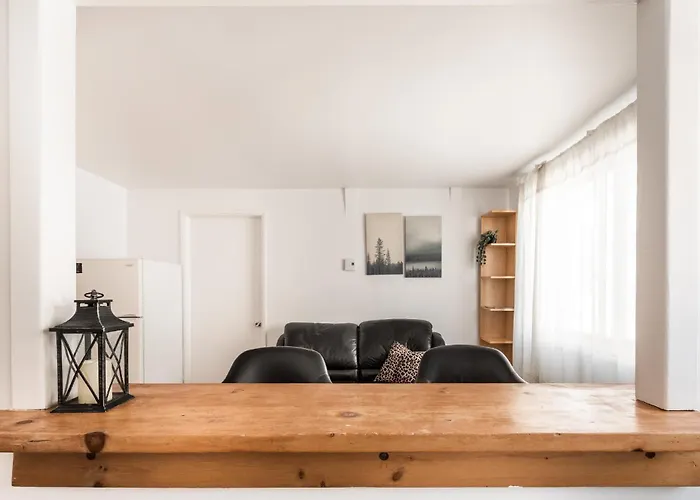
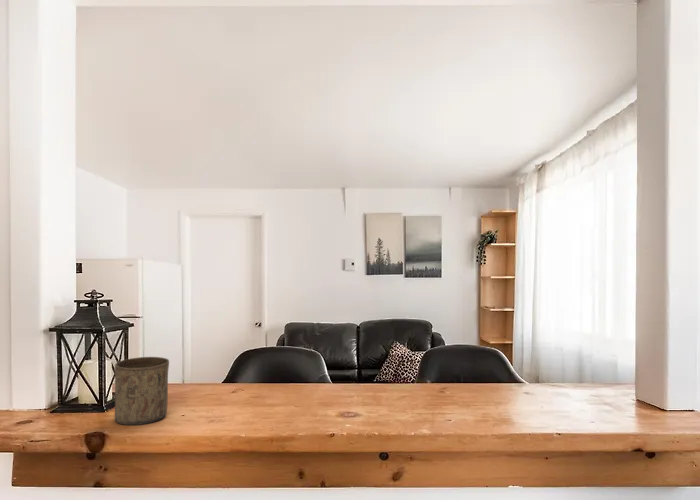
+ cup (142, 389)
